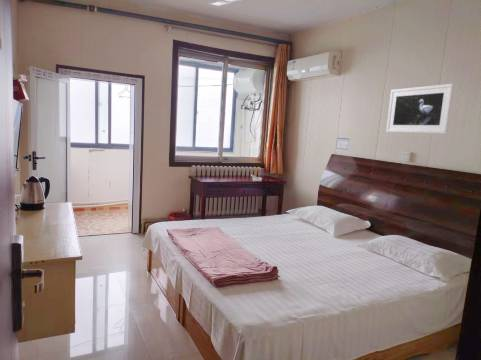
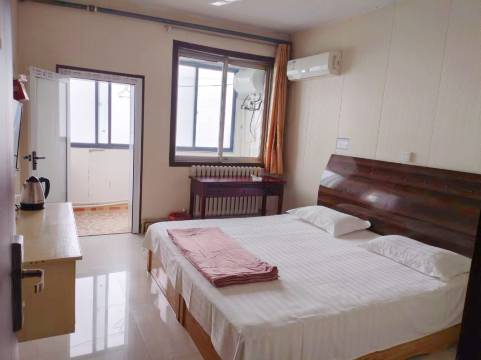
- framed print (417, 110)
